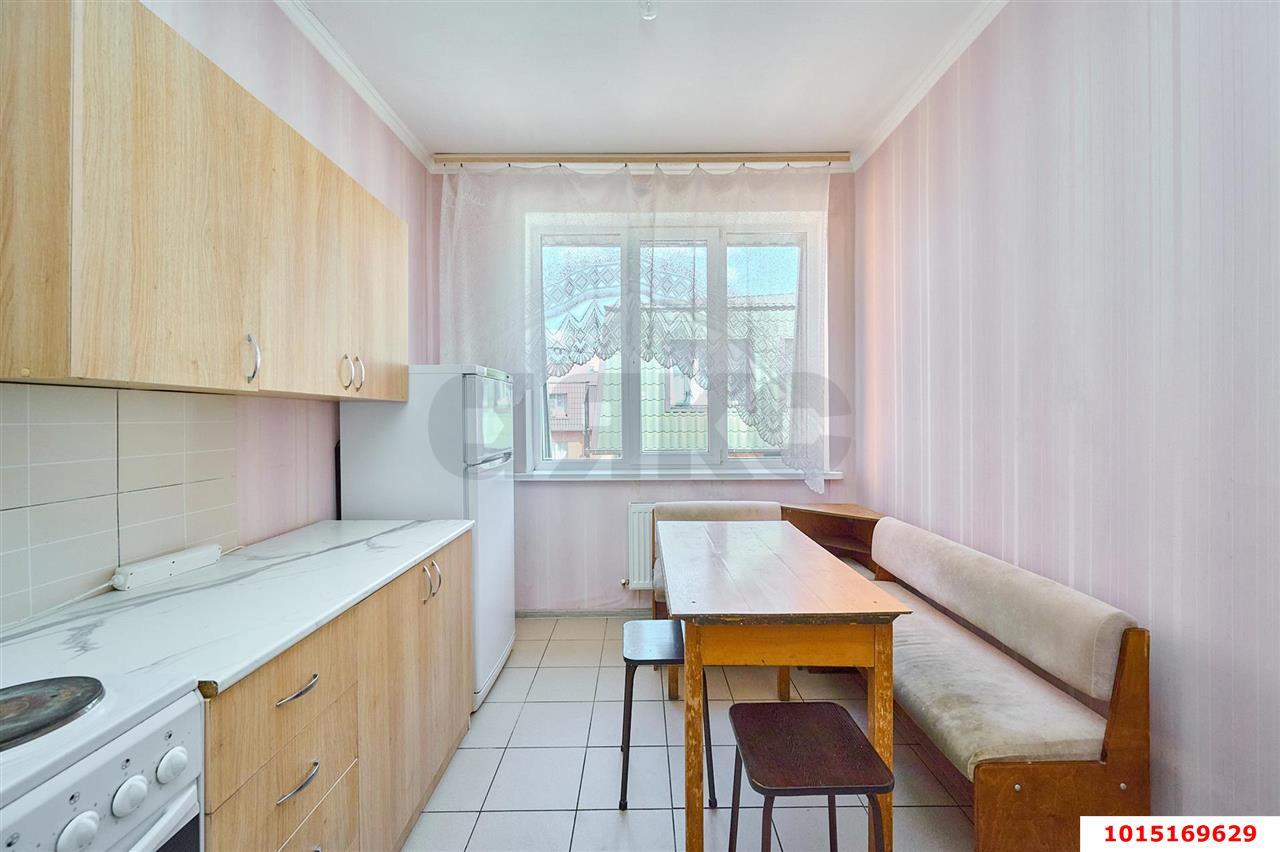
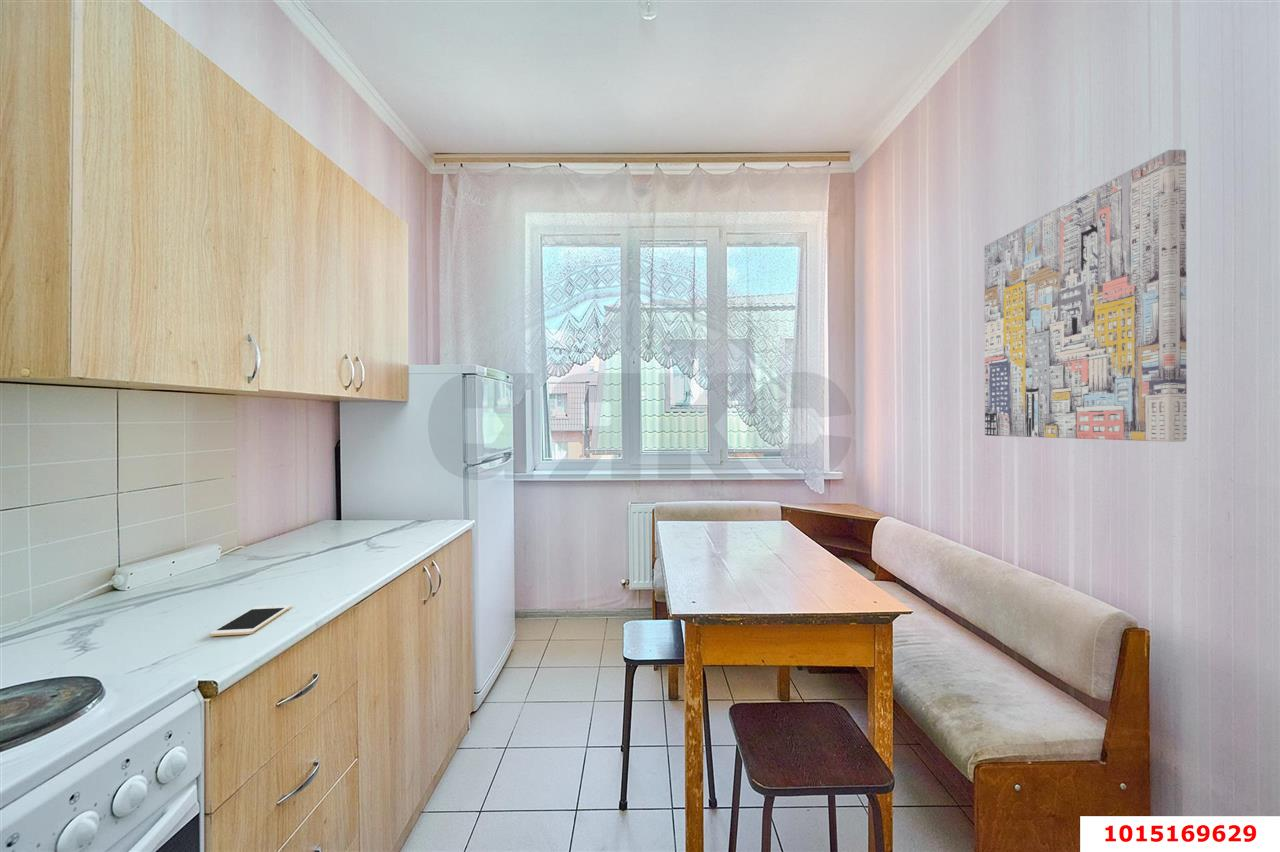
+ wall art (1064, 322)
+ cell phone (253, 619)
